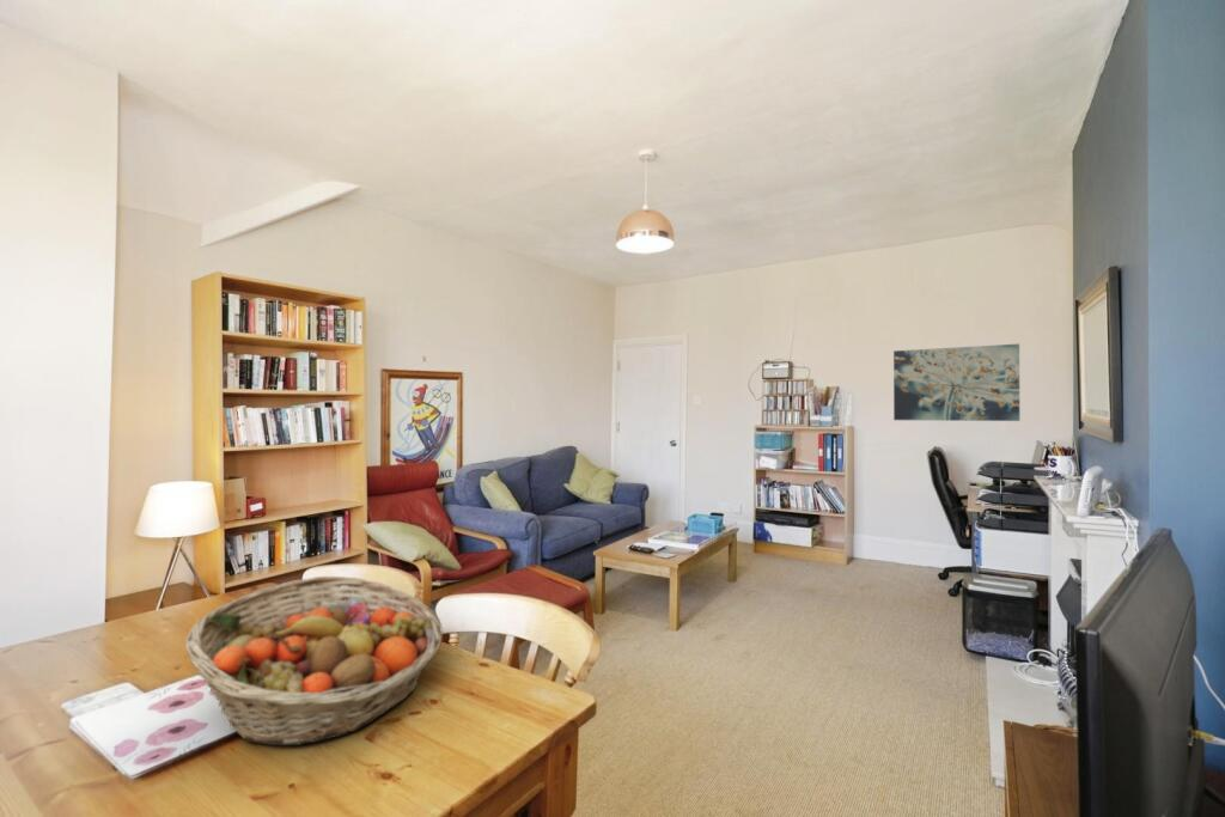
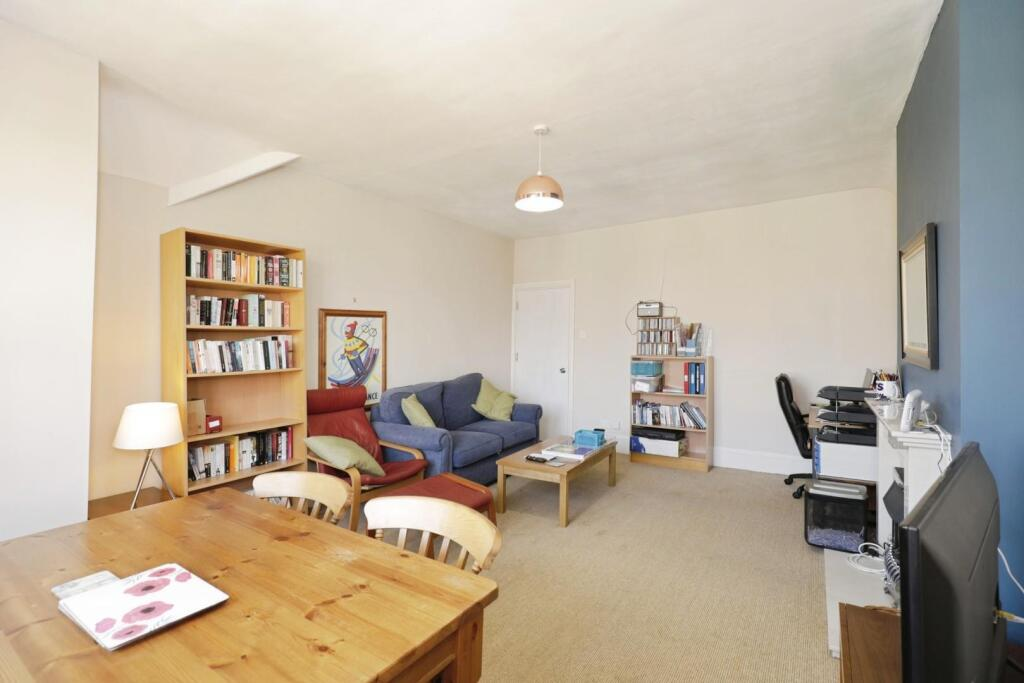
- fruit basket (327, 648)
- wall art (953, 384)
